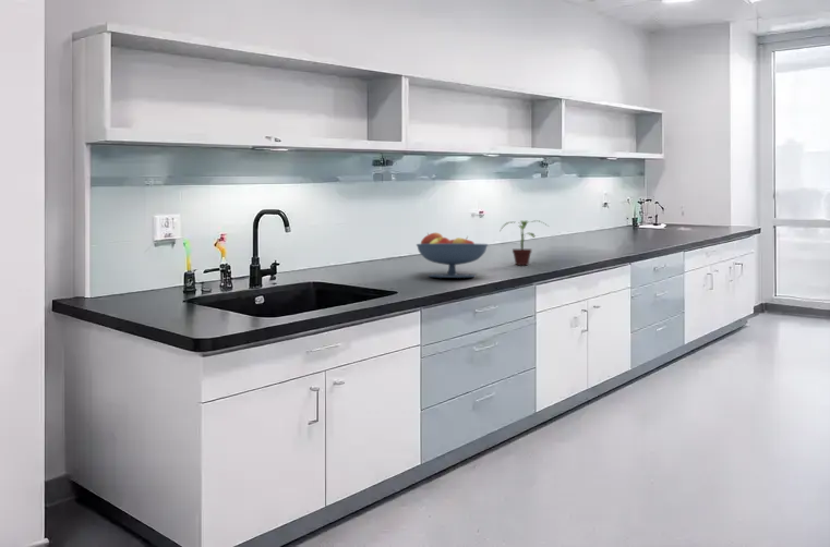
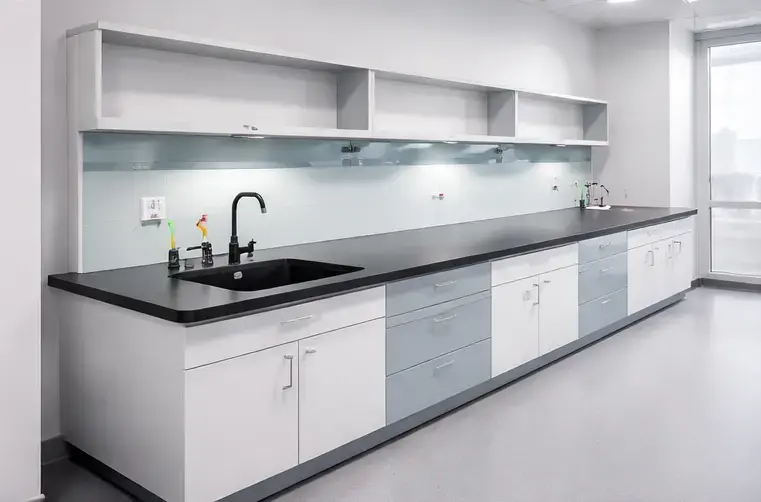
- fruit bowl (452, 254)
- potted plant (522, 242)
